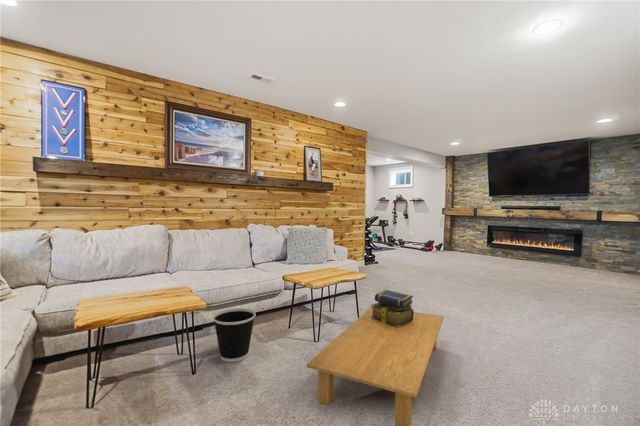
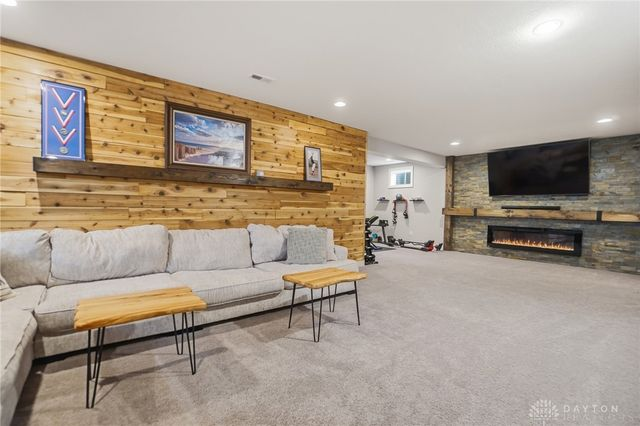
- wastebasket (234, 335)
- stack of books (393, 306)
- coffee table (387, 352)
